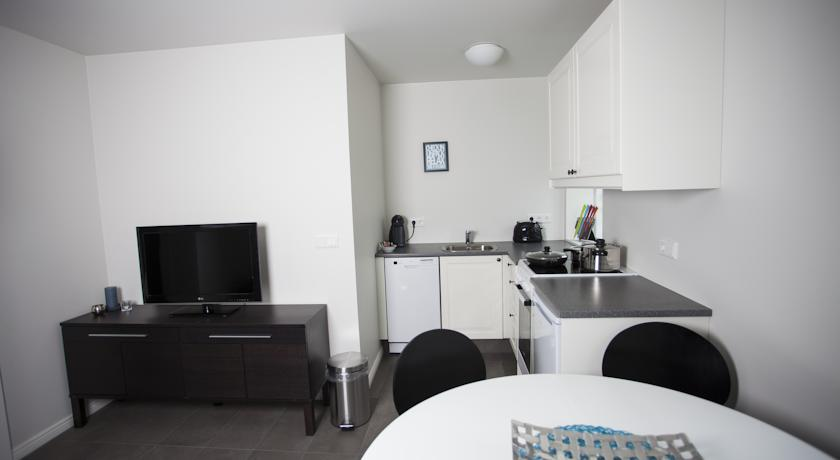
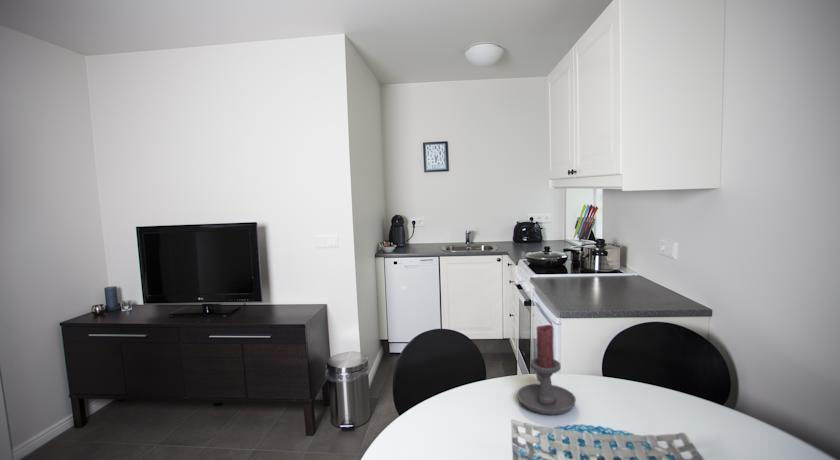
+ candle holder (543, 361)
